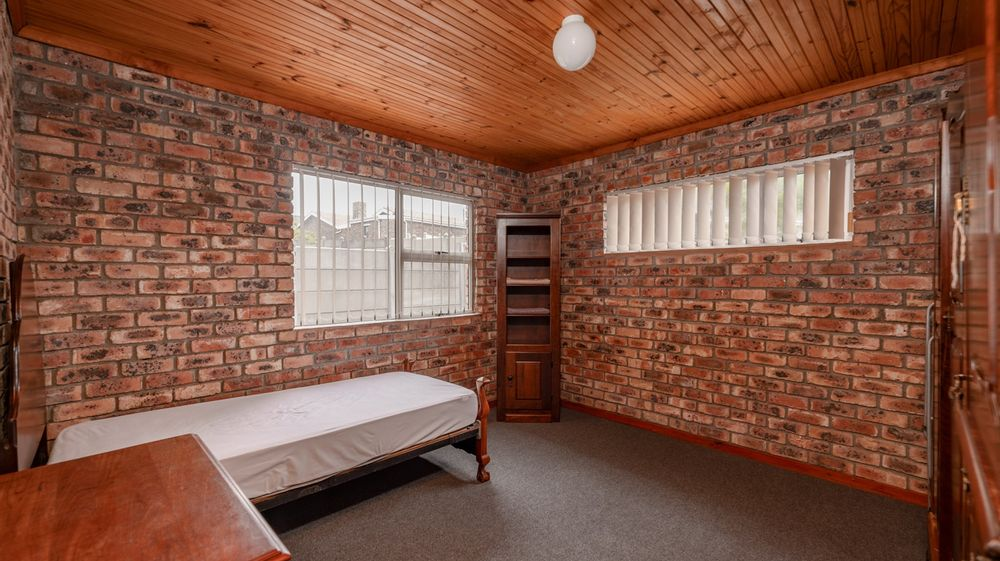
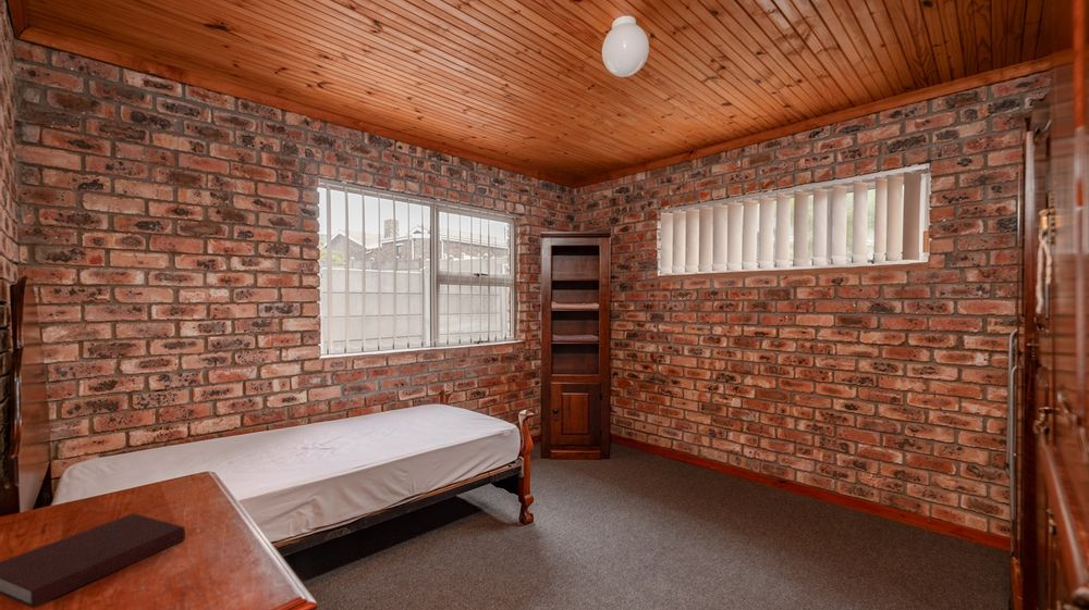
+ notebook (90, 553)
